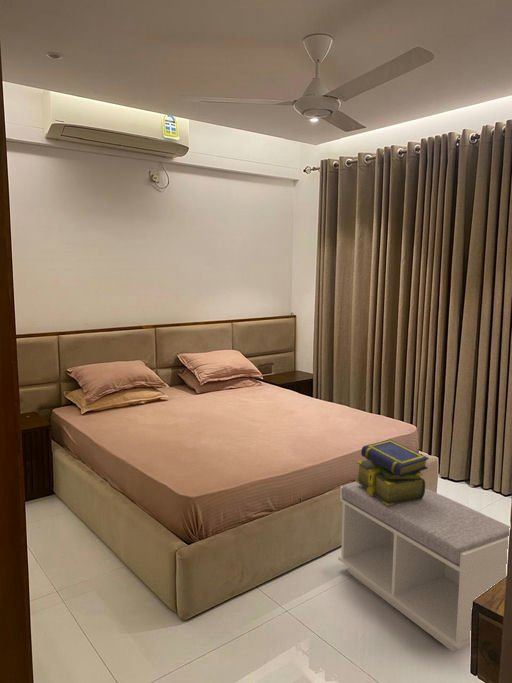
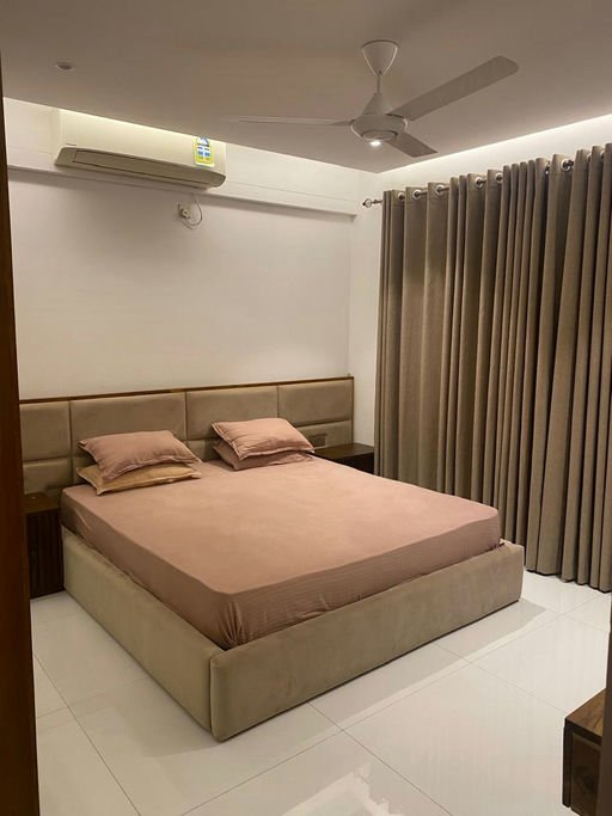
- bench (419, 550)
- stack of books (392, 470)
